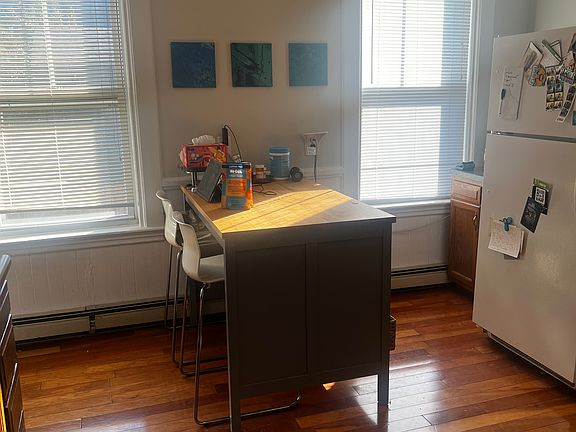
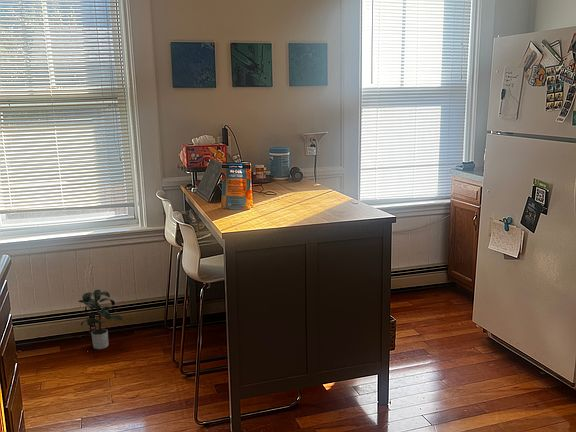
+ potted plant (103, 316)
